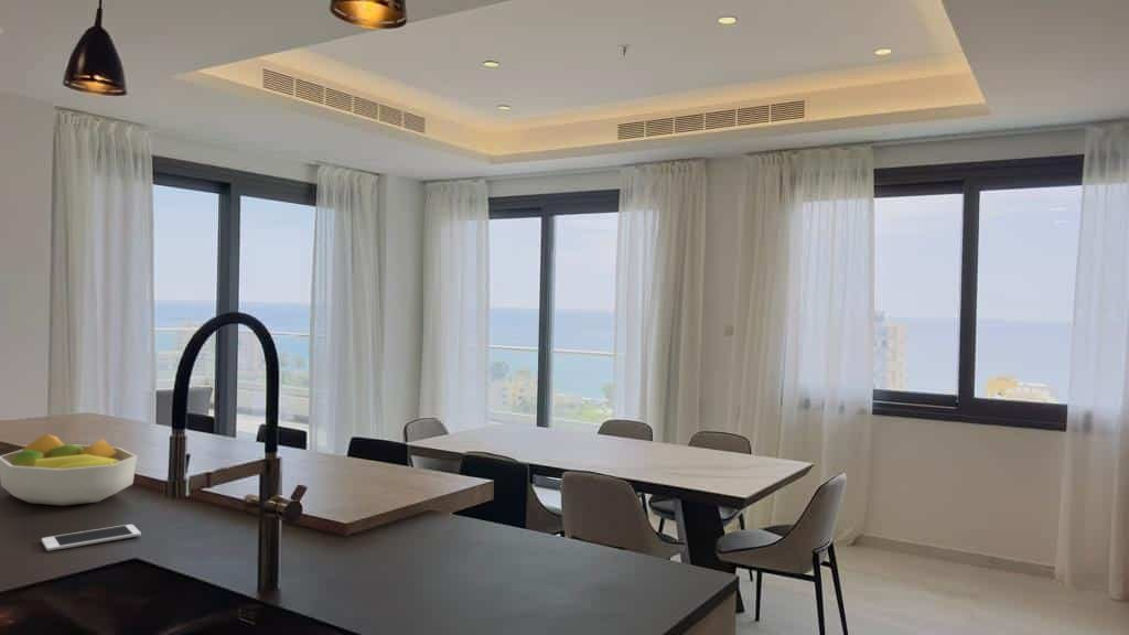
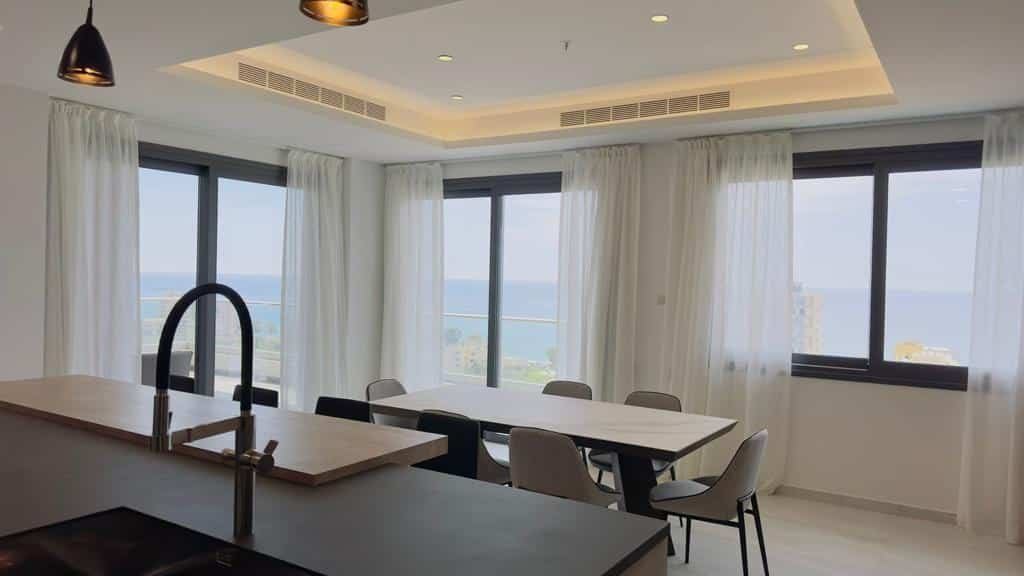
- fruit bowl (67, 466)
- cell phone (92, 537)
